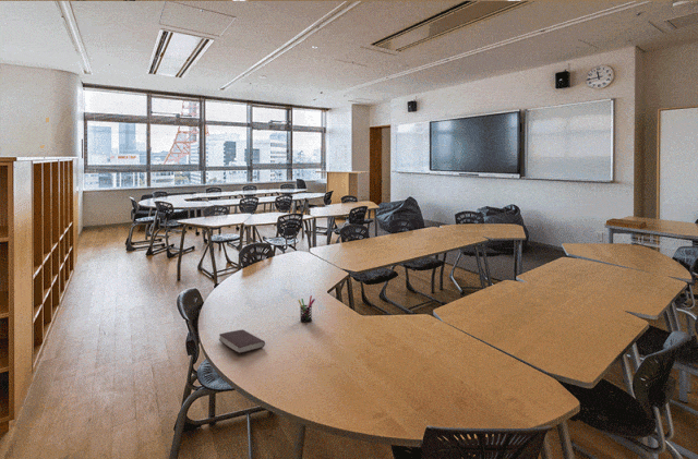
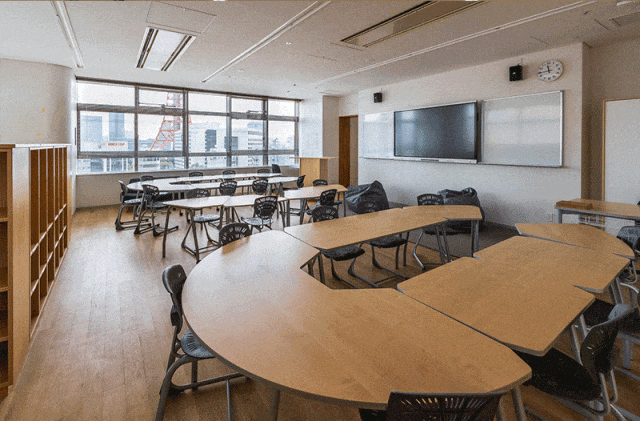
- book (241, 340)
- pen holder (305, 307)
